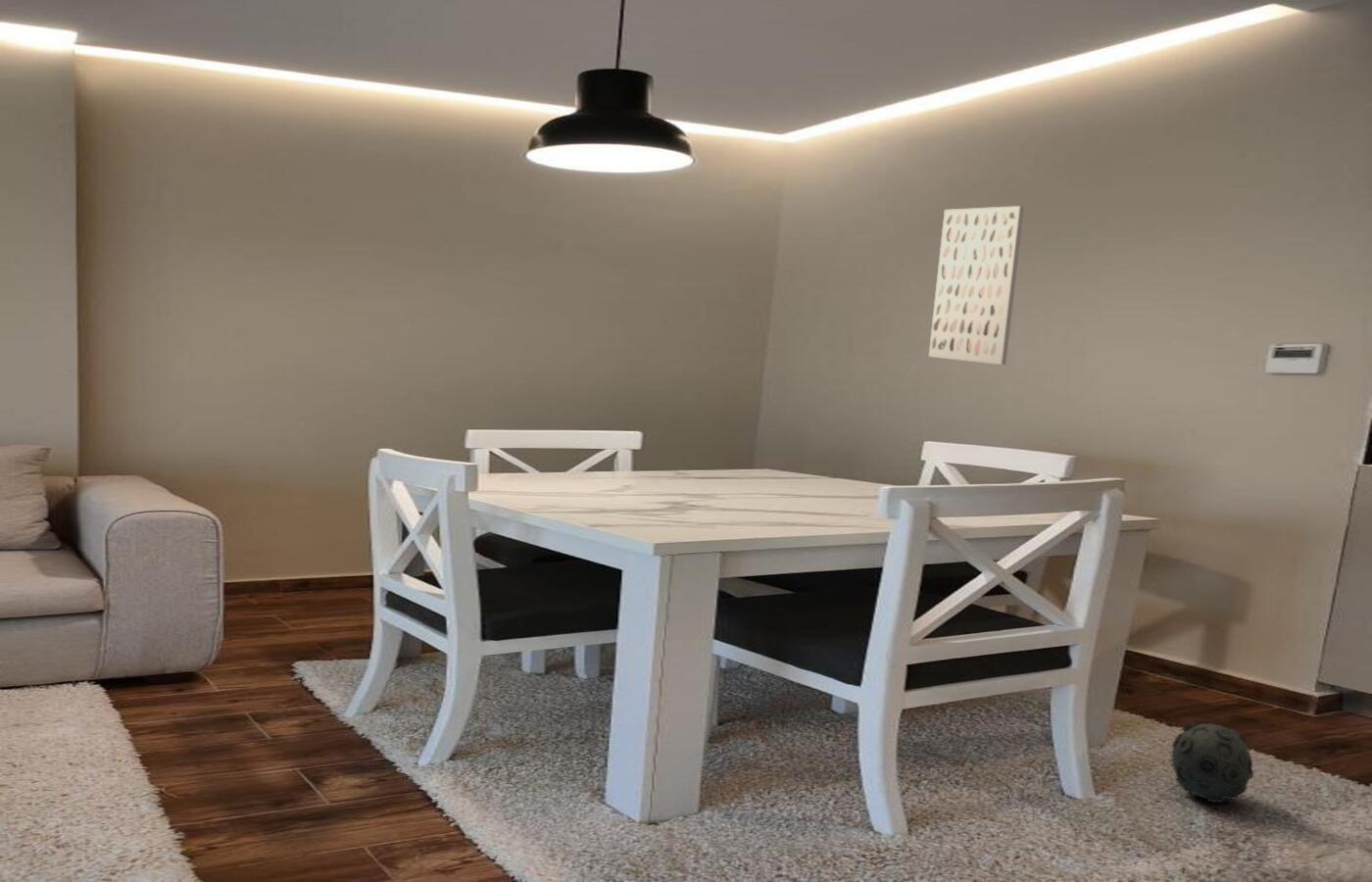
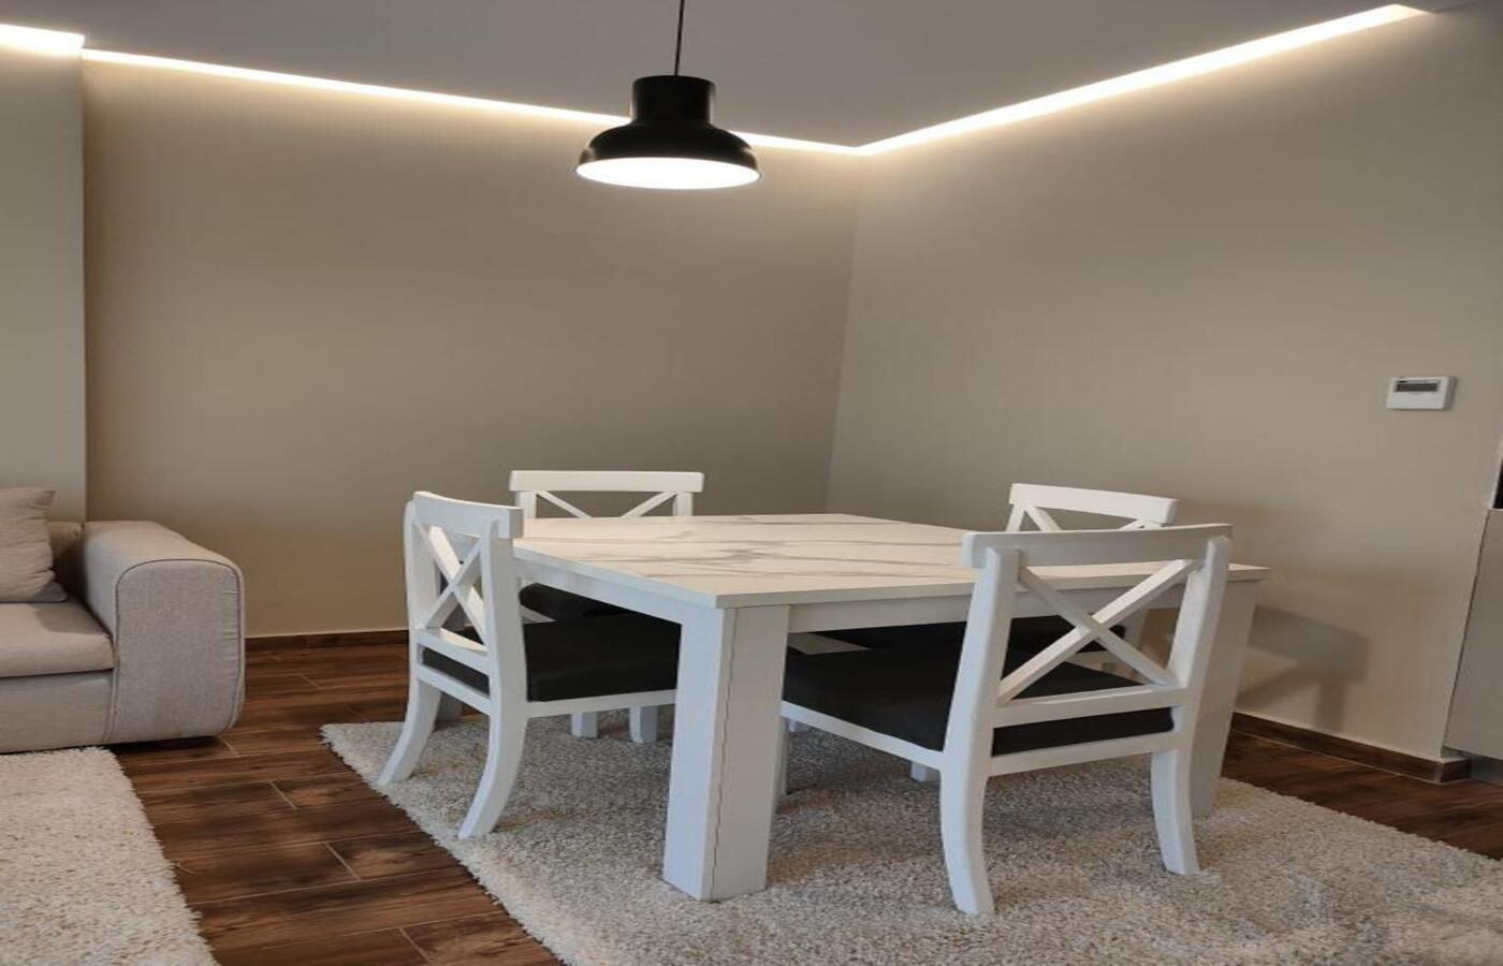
- ball (1210, 760)
- wall art (974, 284)
